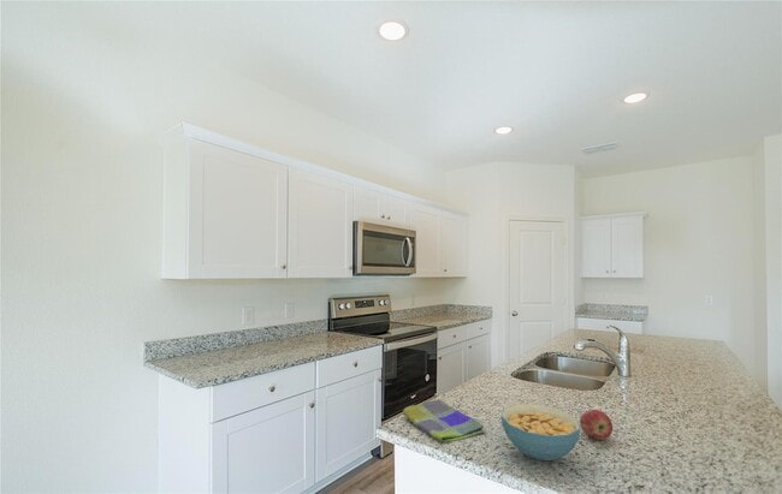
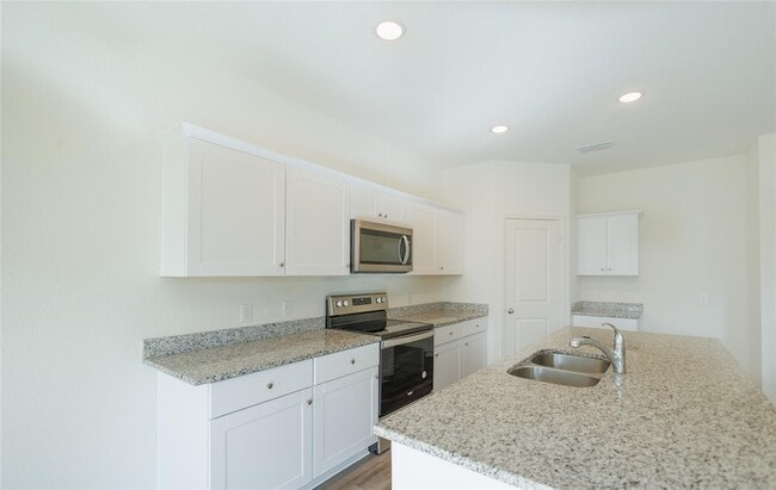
- apple (596, 423)
- cereal bowl (539, 436)
- dish towel (440, 418)
